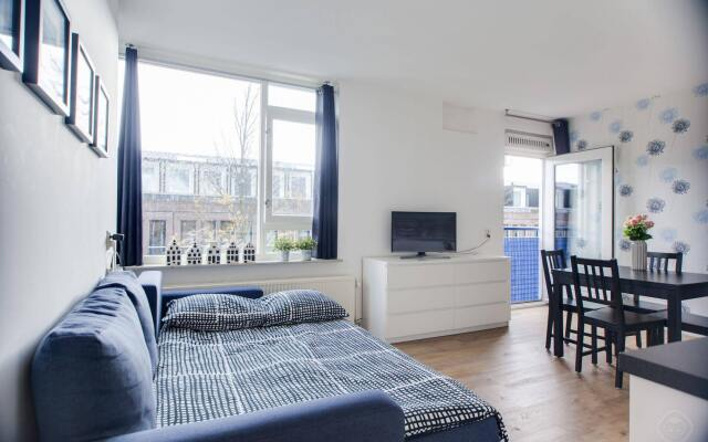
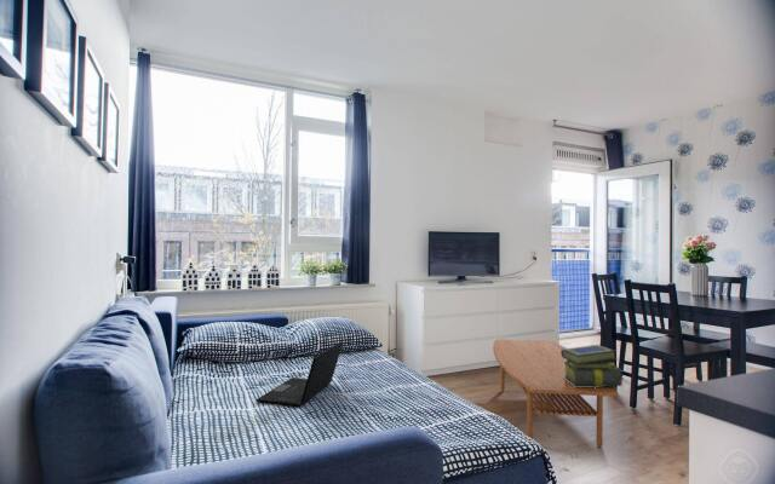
+ coffee table (542, 387)
+ laptop (309, 373)
+ stack of books (590, 364)
